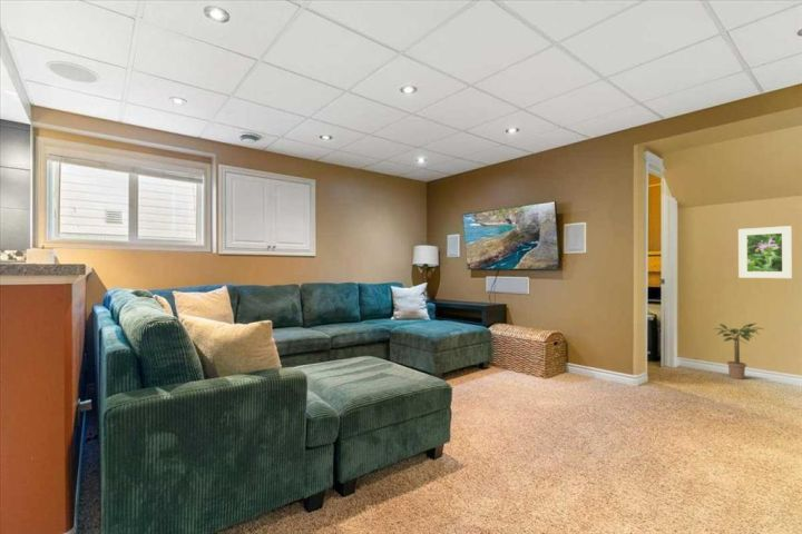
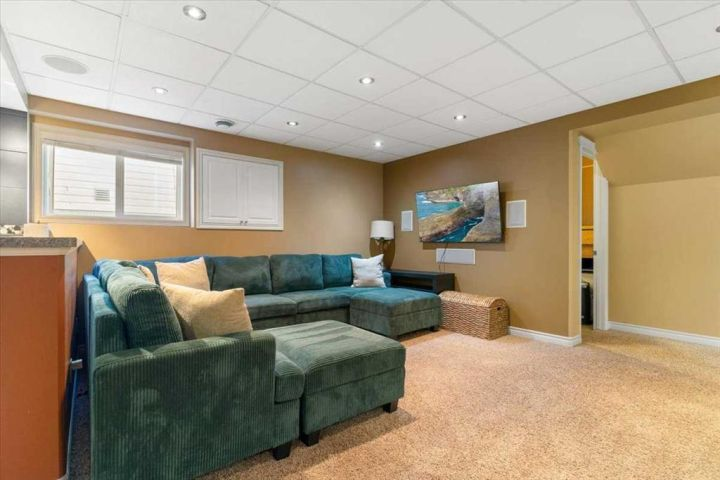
- potted plant (739, 348)
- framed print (764, 253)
